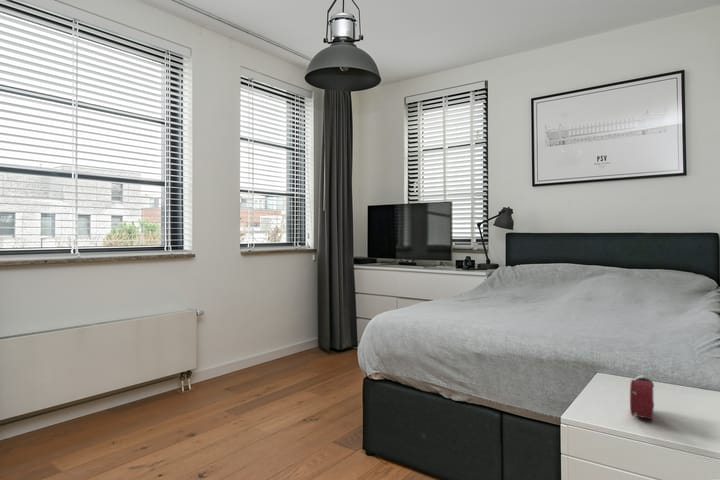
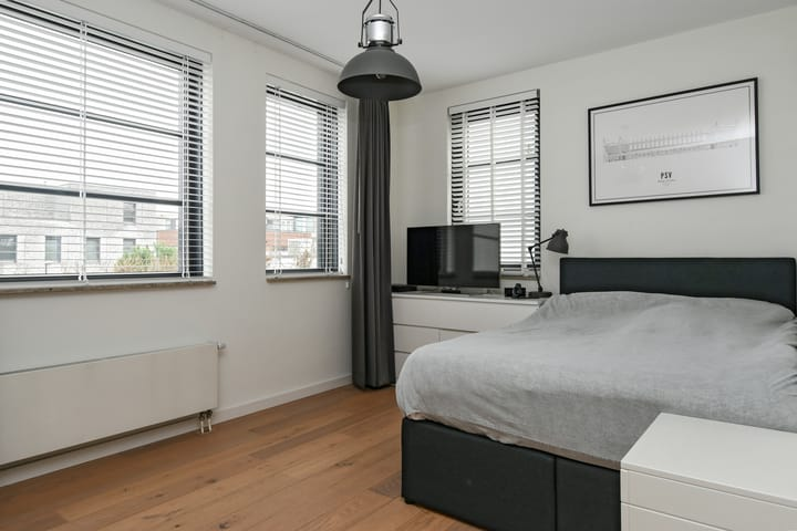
- alarm clock (642, 397)
